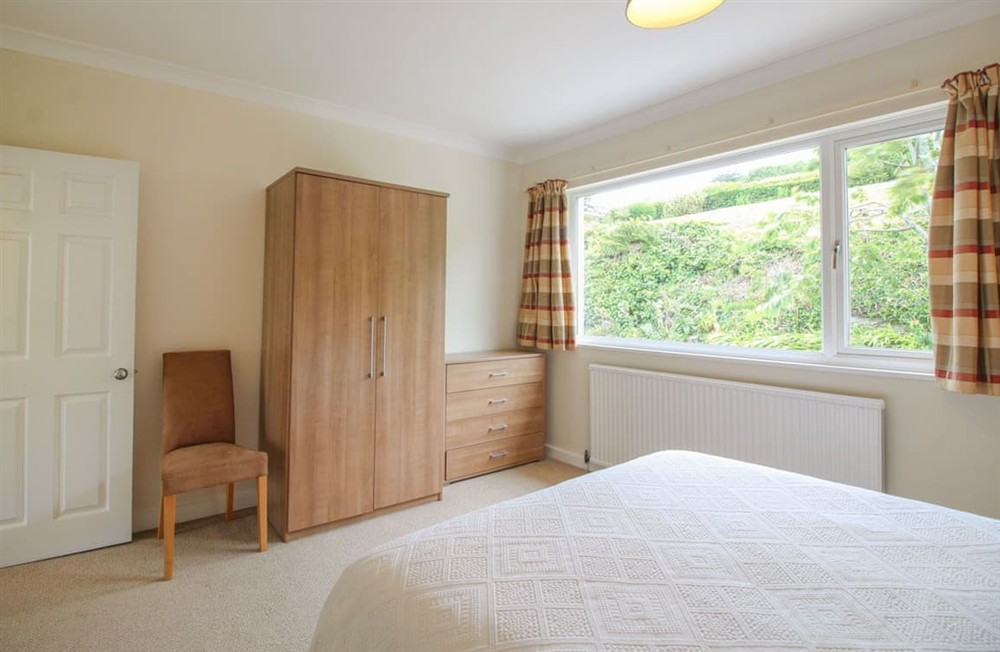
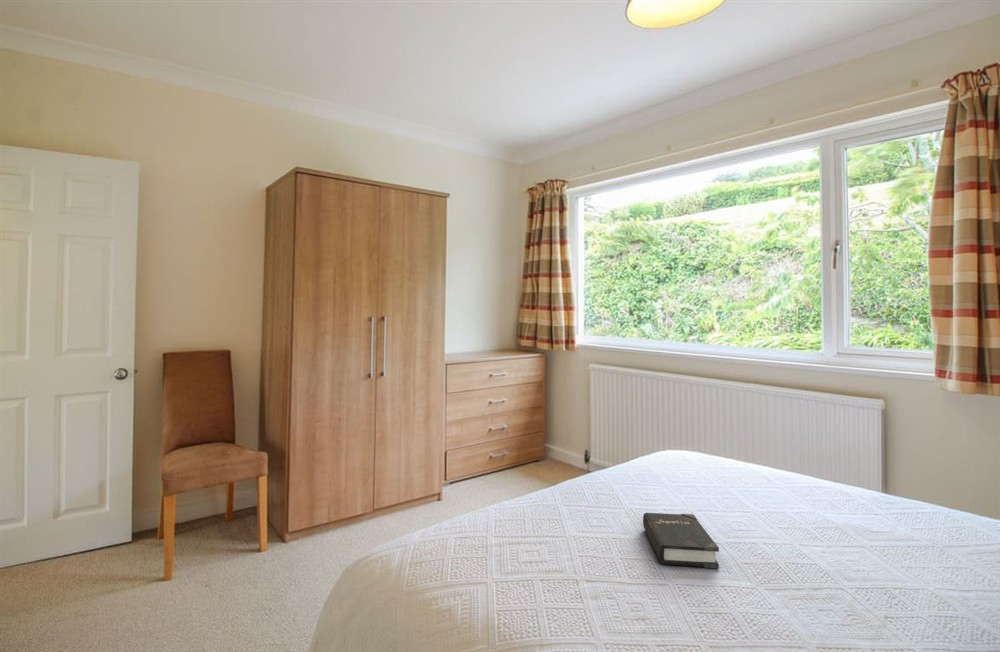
+ hardback book (677, 537)
